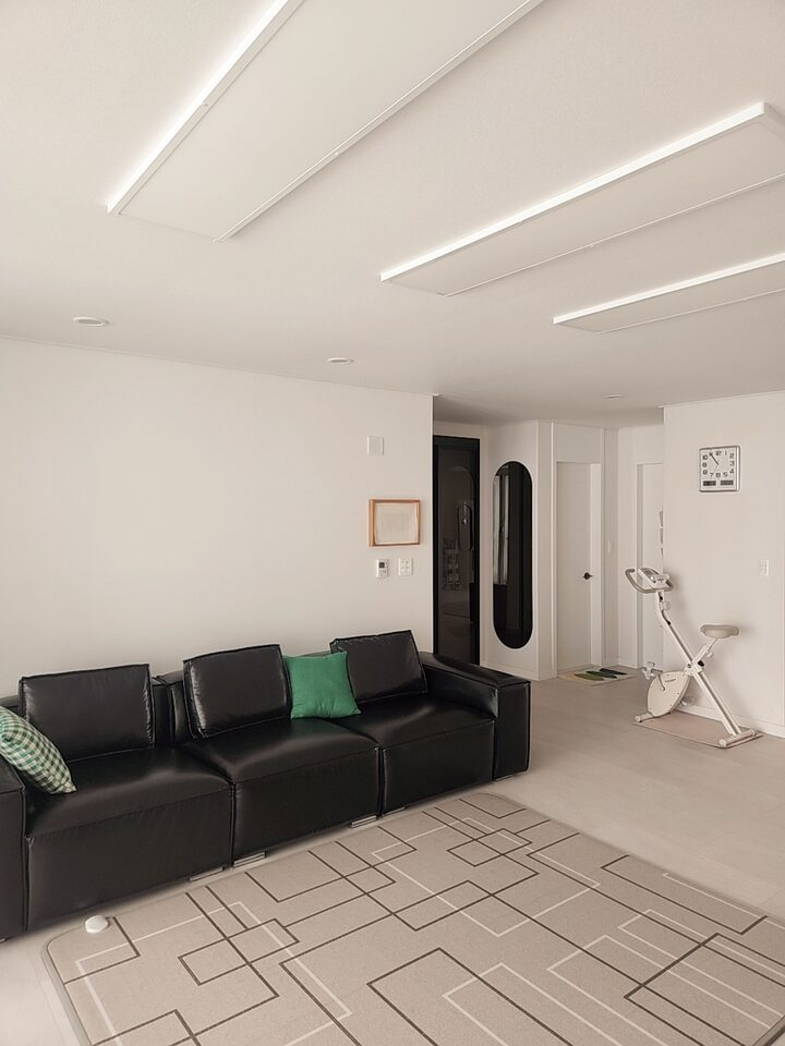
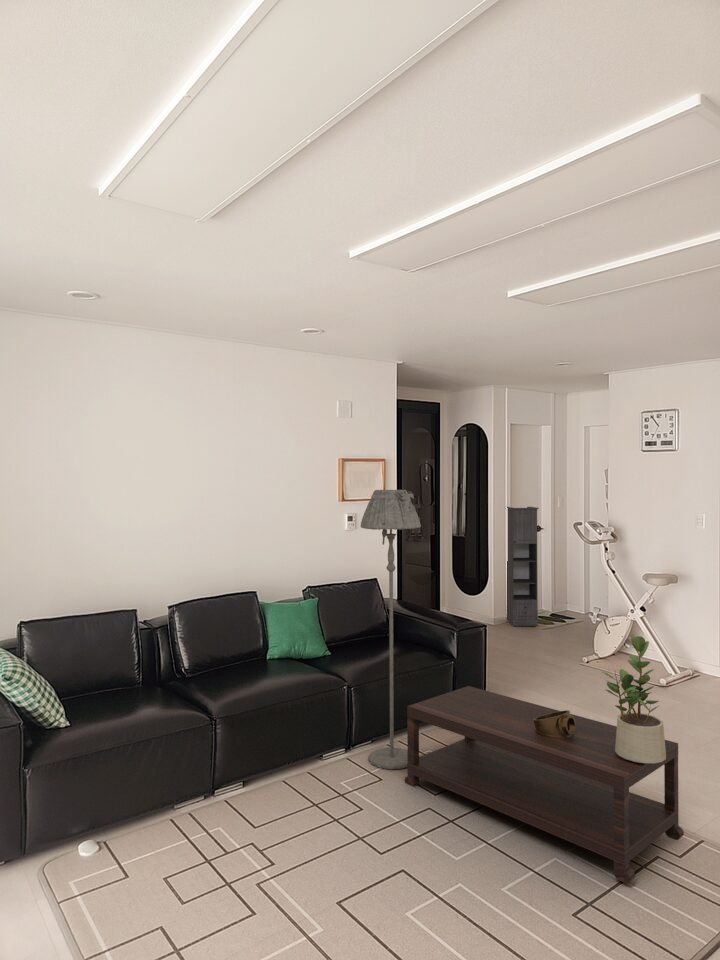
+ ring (554, 720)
+ floor lamp (390, 624)
+ potted plant (634, 696)
+ coffee table (532, 766)
+ storage cabinet (521, 565)
